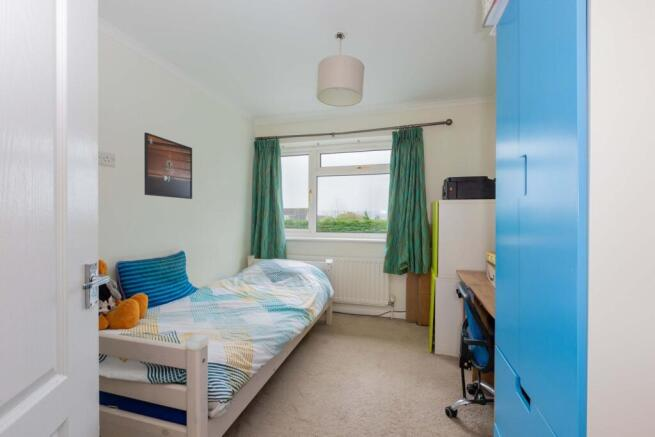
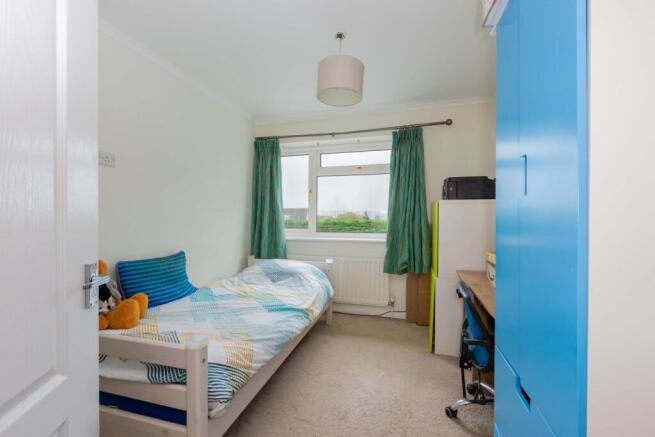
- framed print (170, 169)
